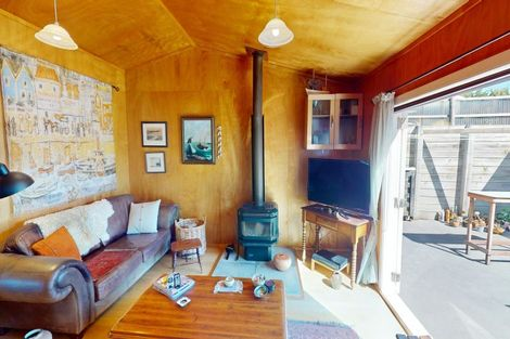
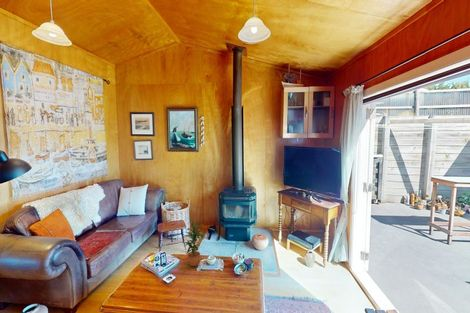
+ potted plant (194, 243)
